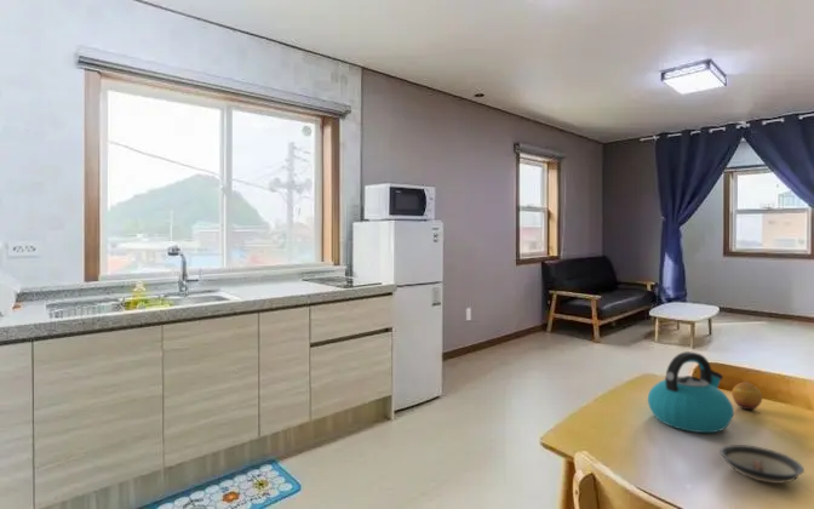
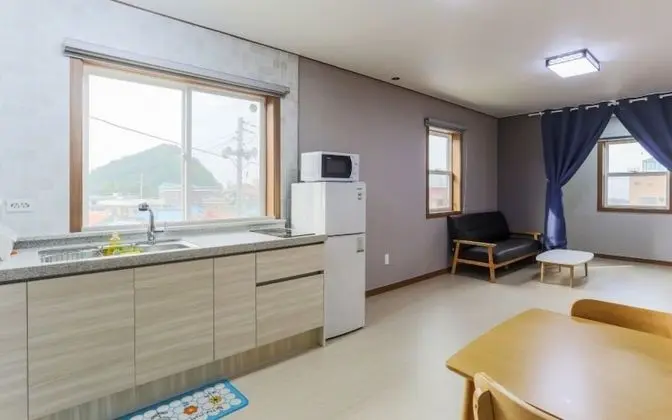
- fruit (746, 395)
- kettle (692, 387)
- saucer (759, 467)
